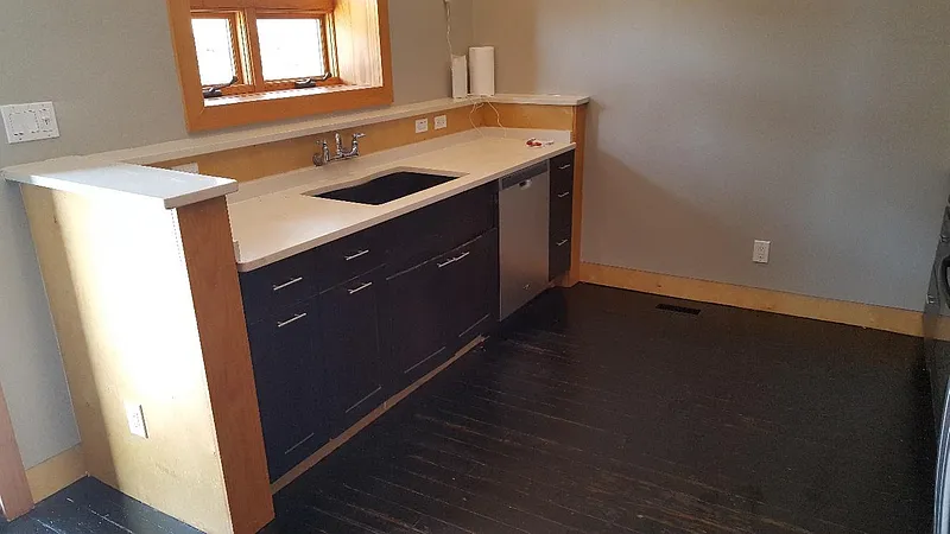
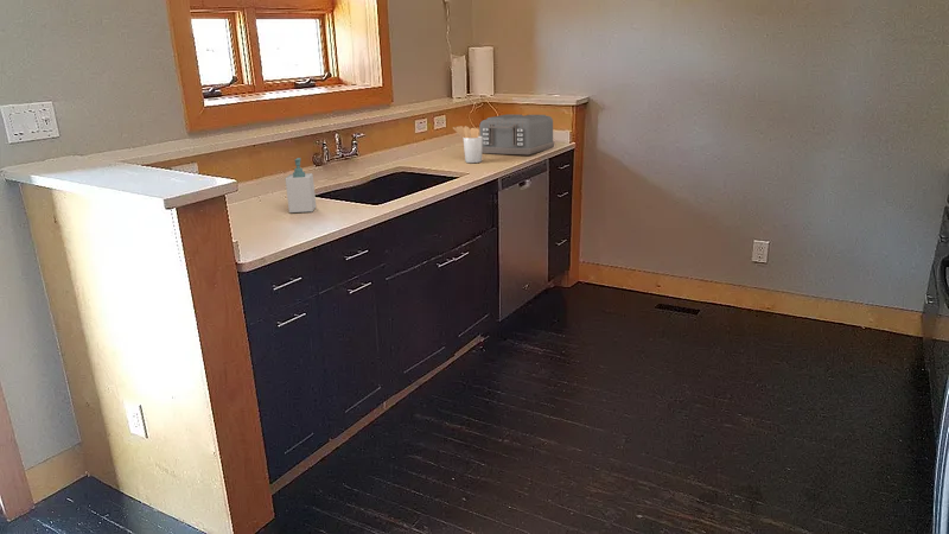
+ toaster (515, 133)
+ soap bottle (300, 184)
+ utensil holder (467, 142)
